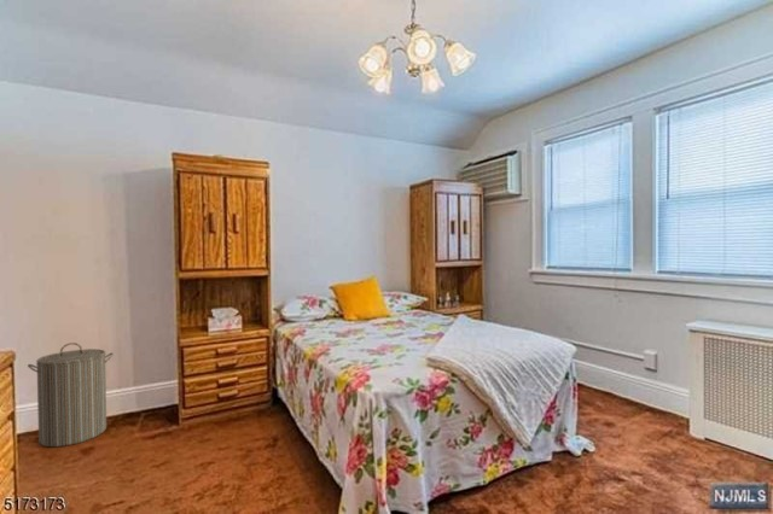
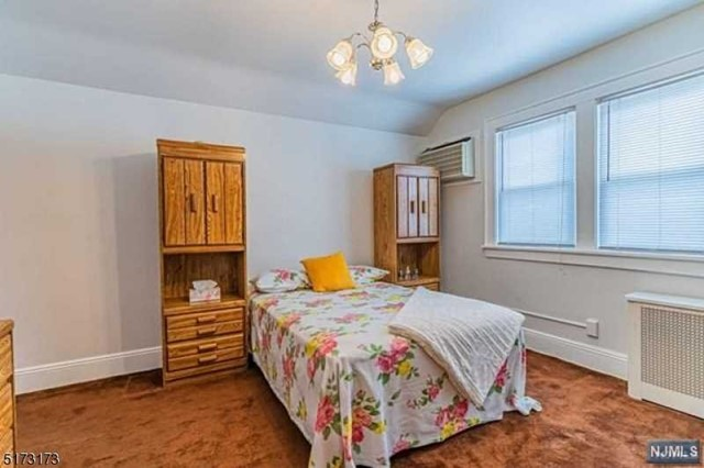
- laundry hamper (72, 389)
